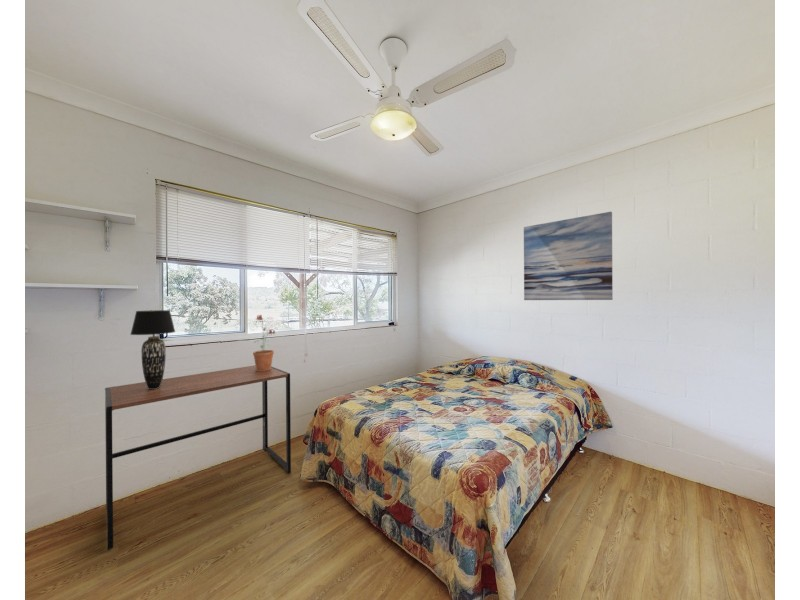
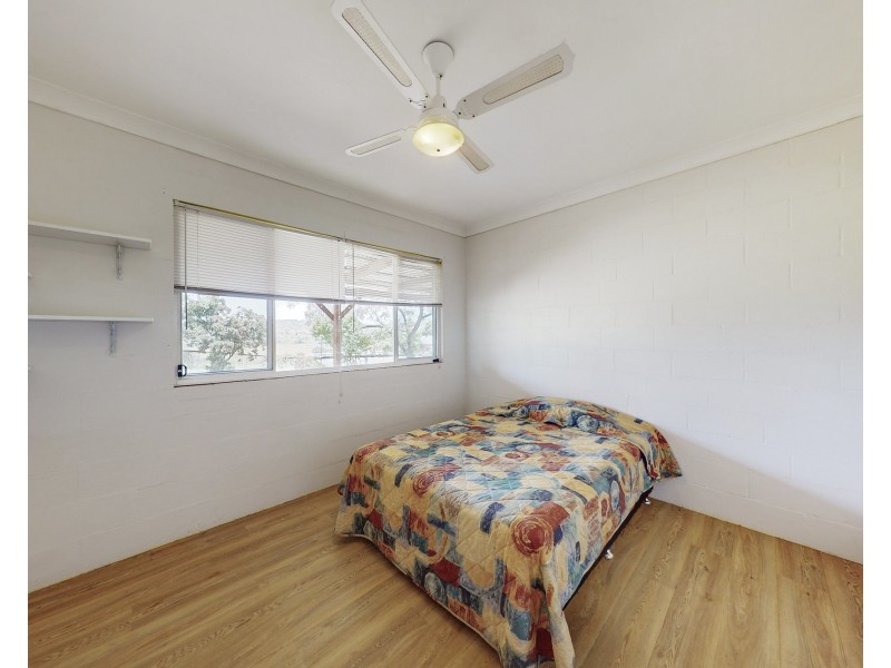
- desk (204, 433)
- potted plant (265, 339)
- table lamp (153, 349)
- wall art (564, 260)
